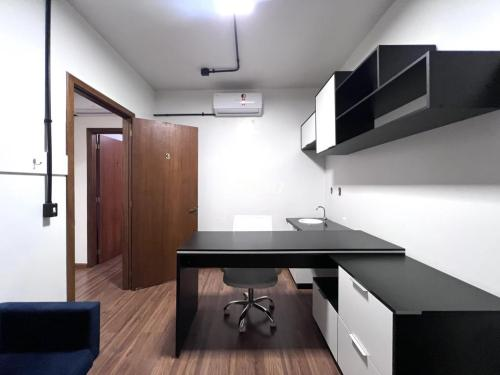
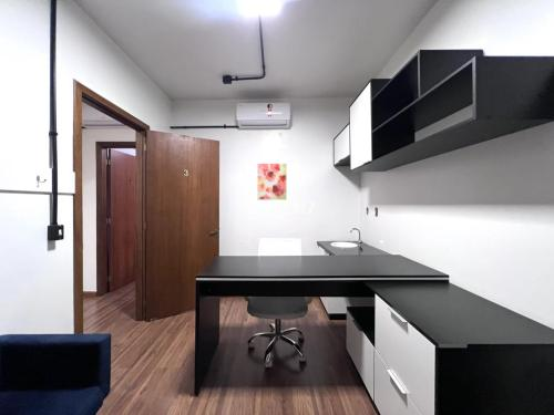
+ wall art (271, 181)
